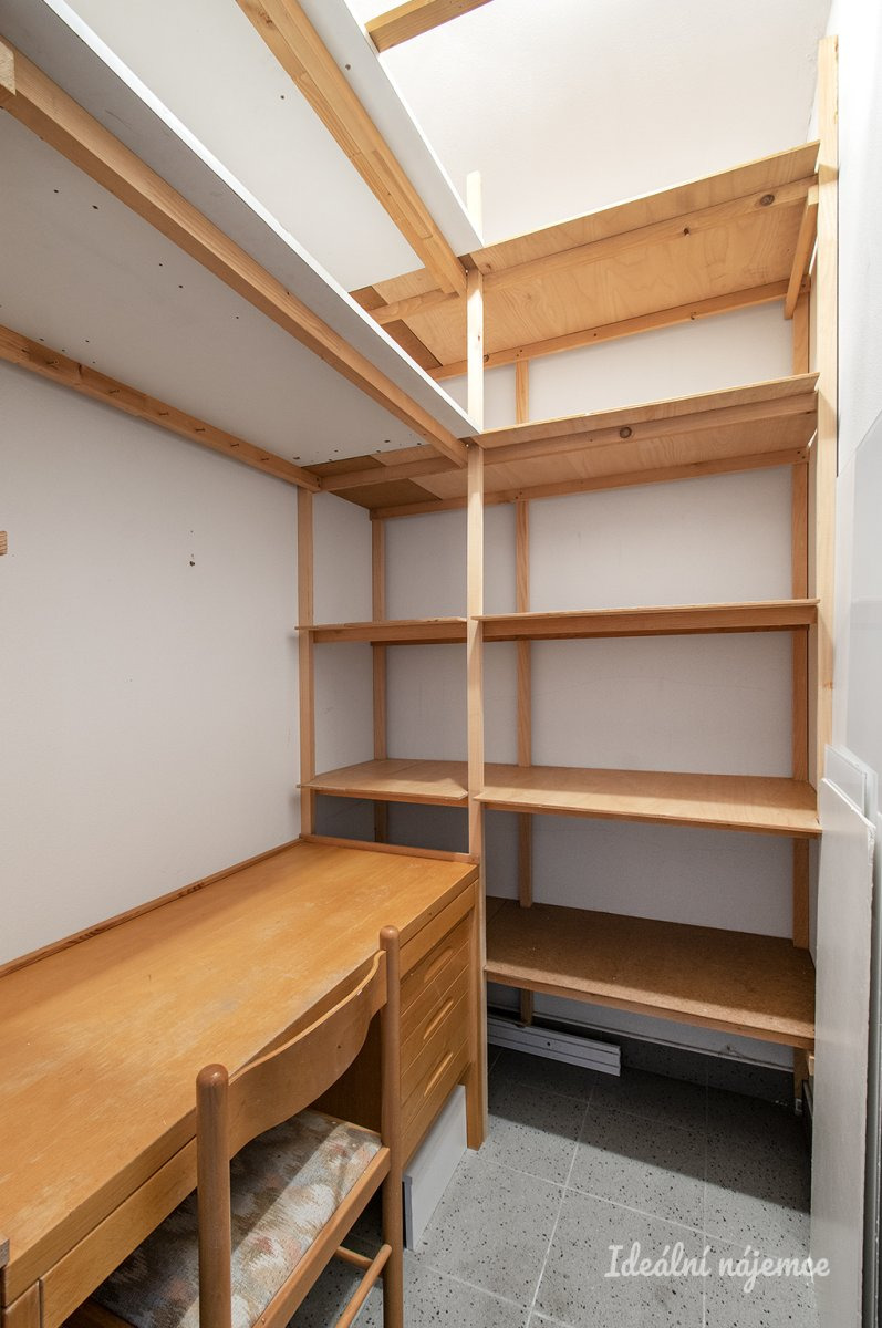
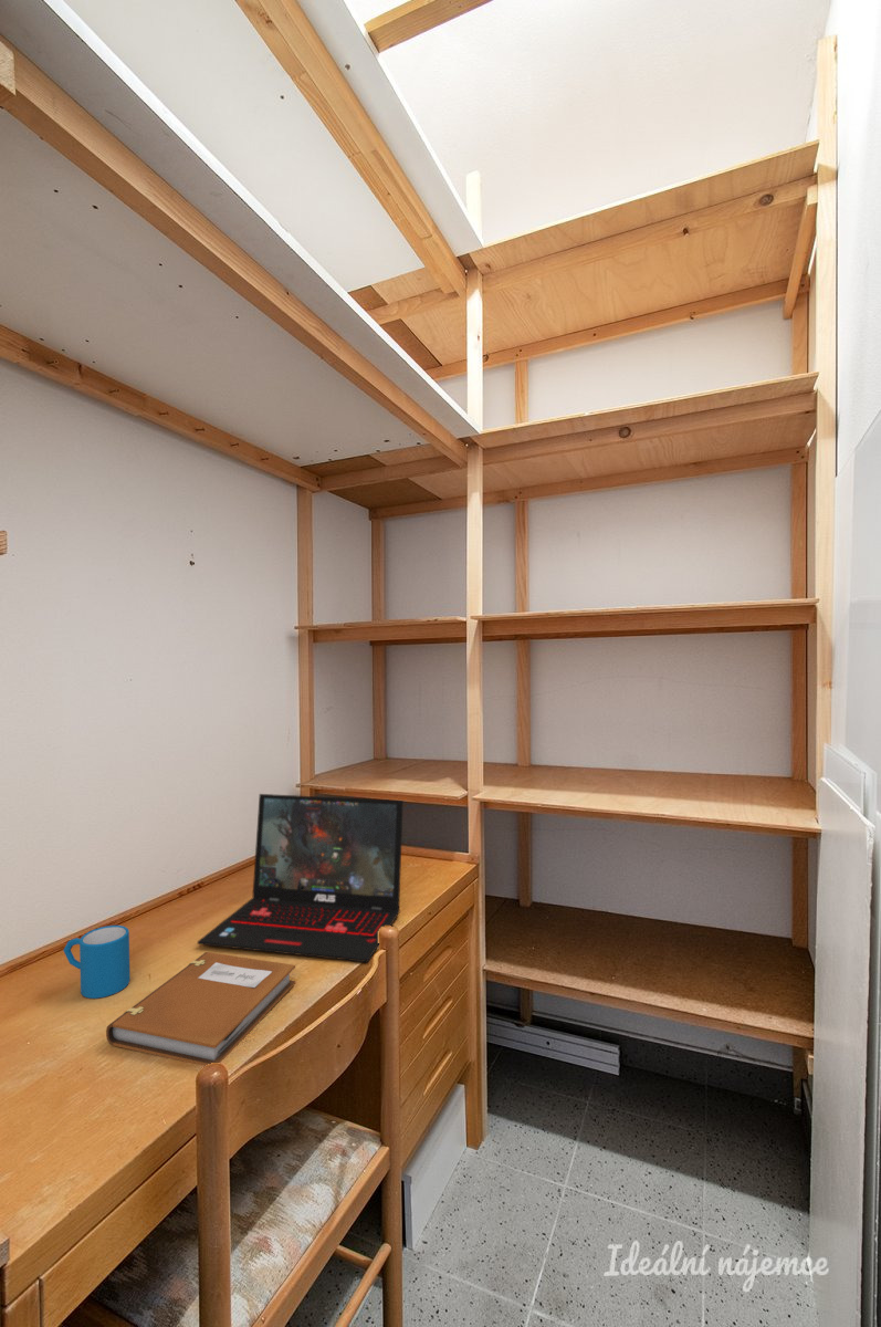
+ notebook (210, 999)
+ laptop (306, 869)
+ mug (95, 960)
